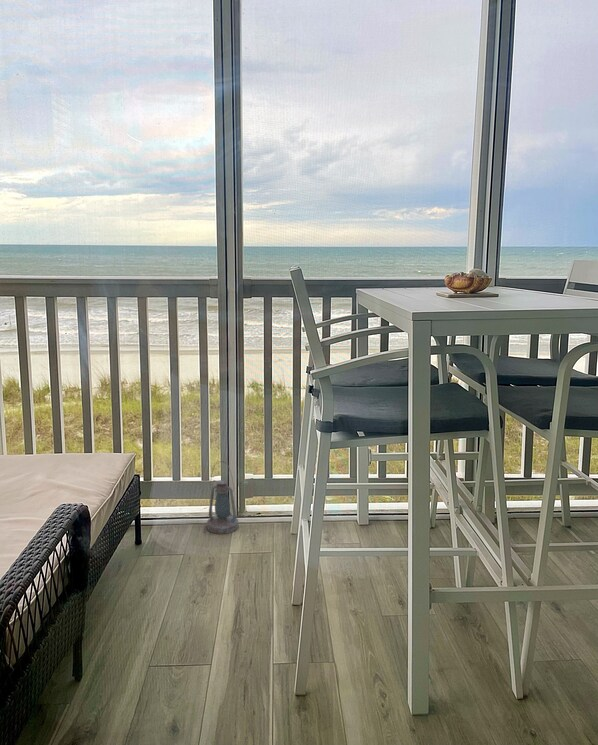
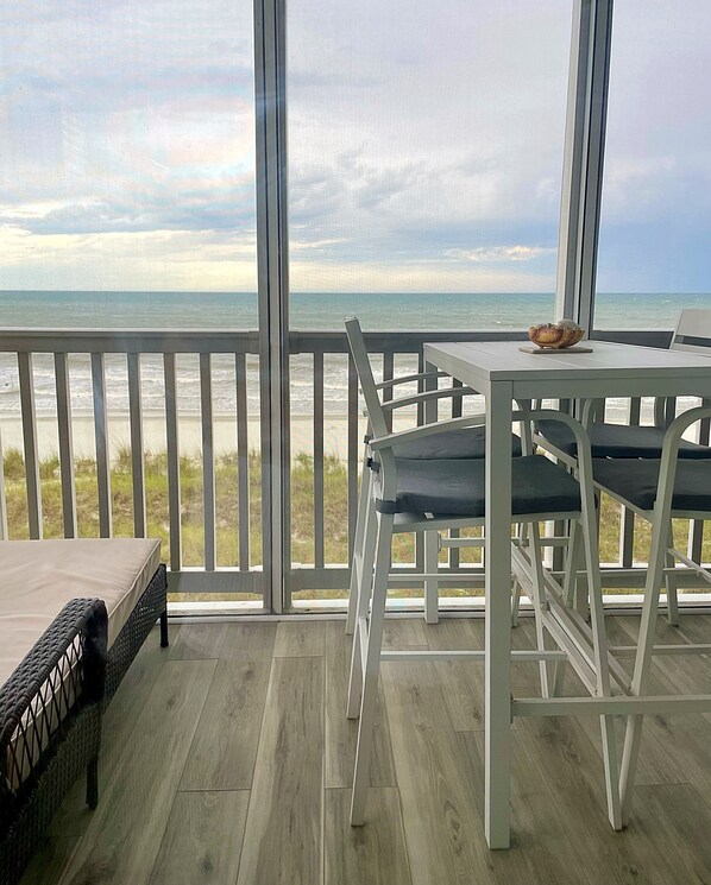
- lantern (222, 494)
